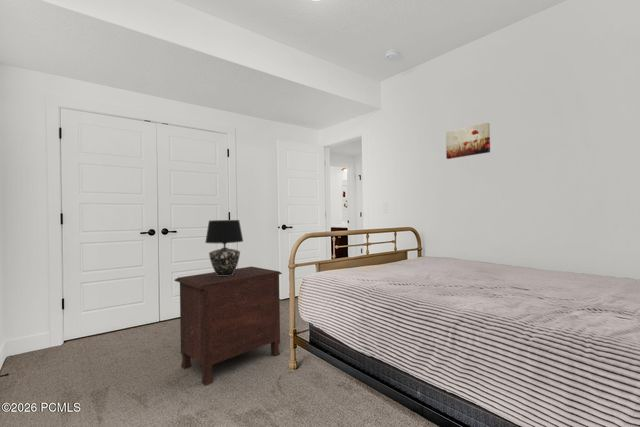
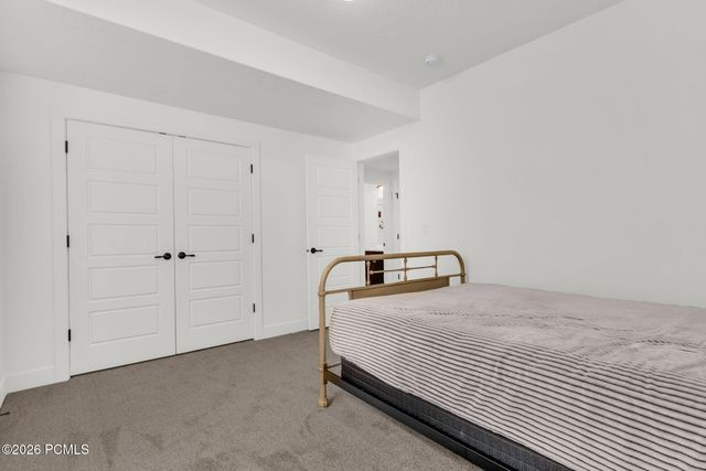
- wall art (466, 141)
- table lamp (224, 247)
- nightstand (230, 316)
